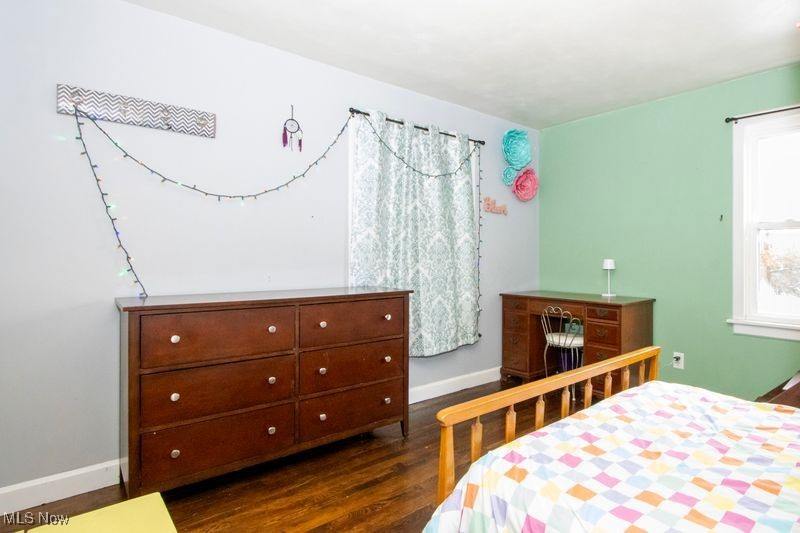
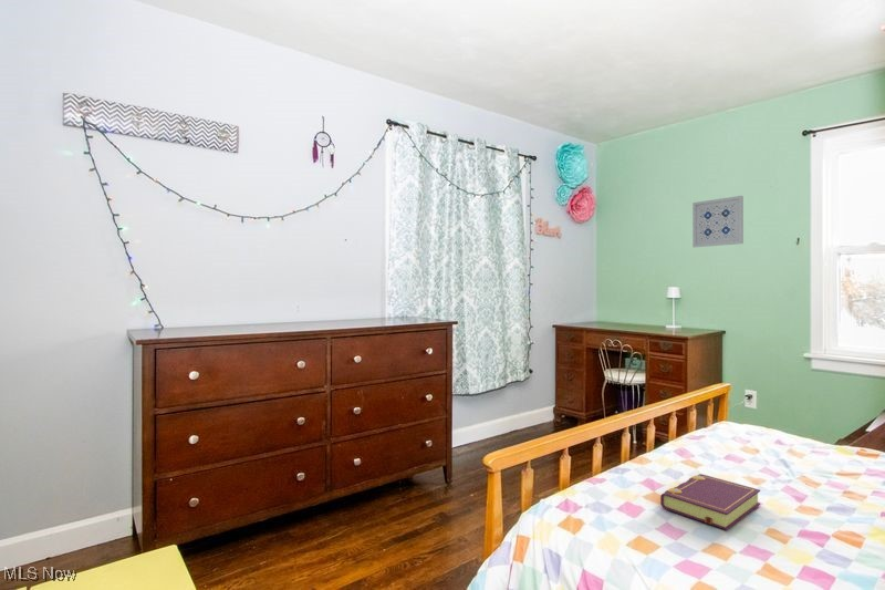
+ wall art (717, 221)
+ book (709, 498)
